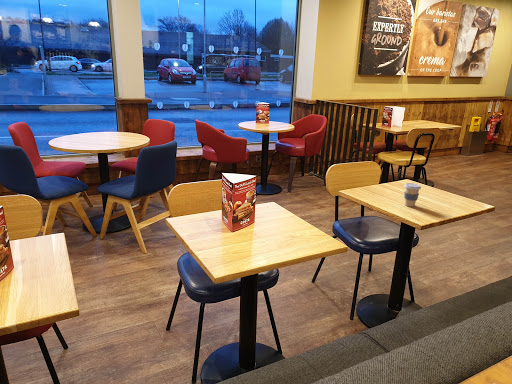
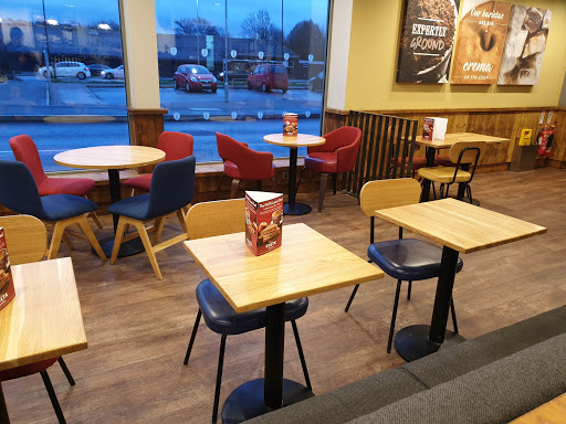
- coffee cup (411, 195)
